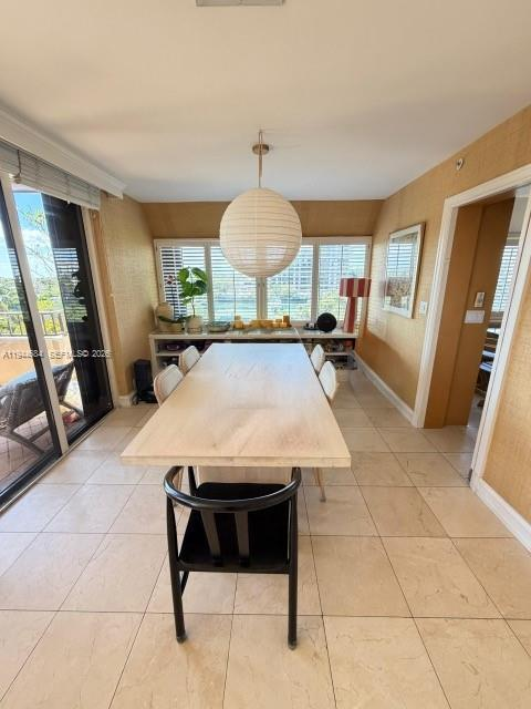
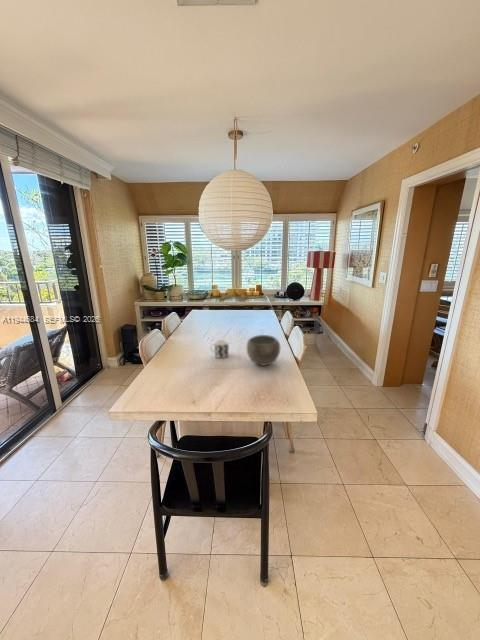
+ cup (219, 348)
+ bowl (263, 351)
